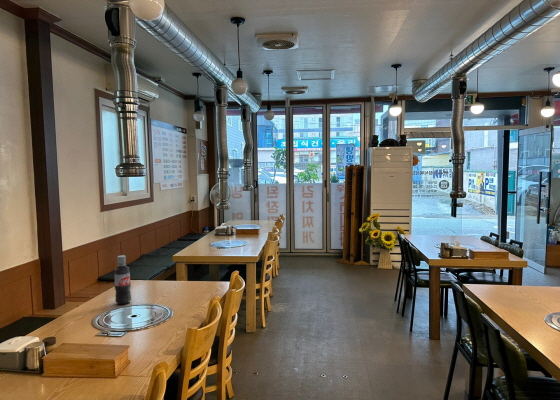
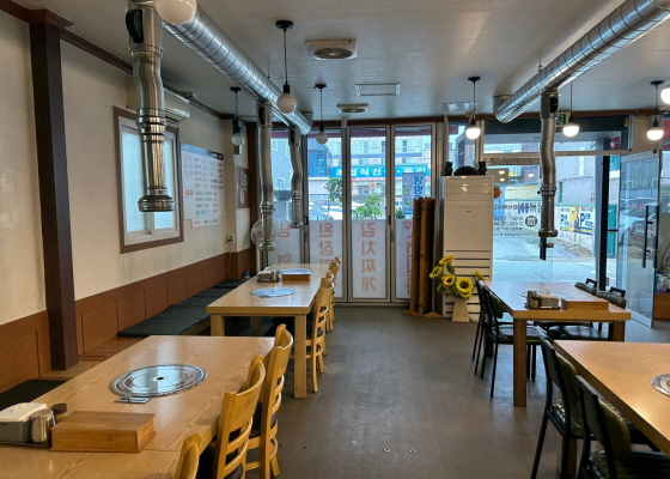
- pop (122, 279)
